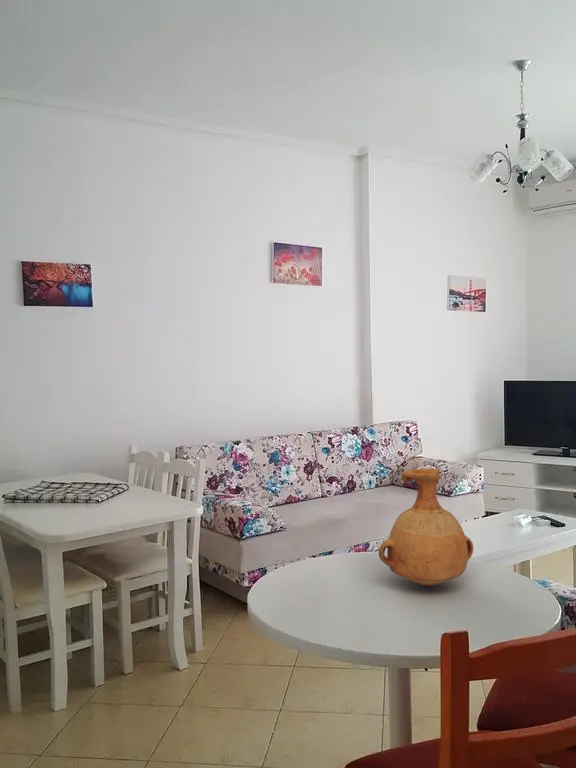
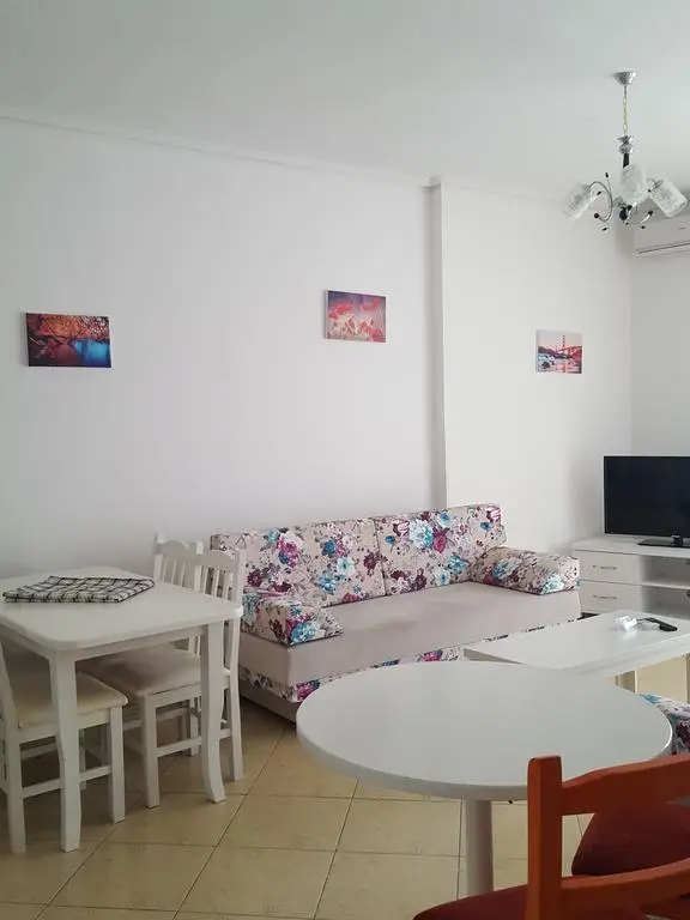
- vase (426, 529)
